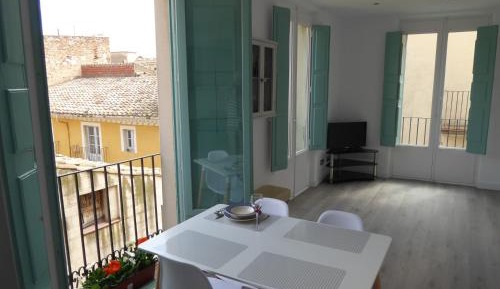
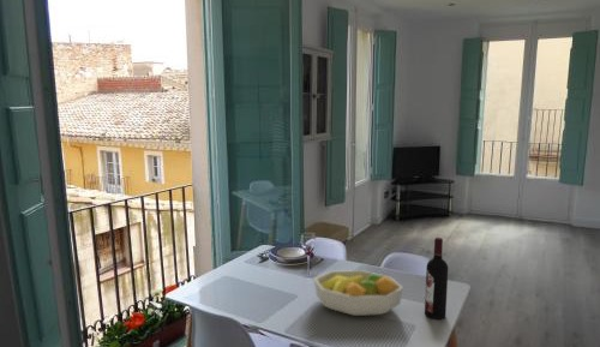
+ wine bottle (437, 276)
+ fruit bowl (356, 288)
